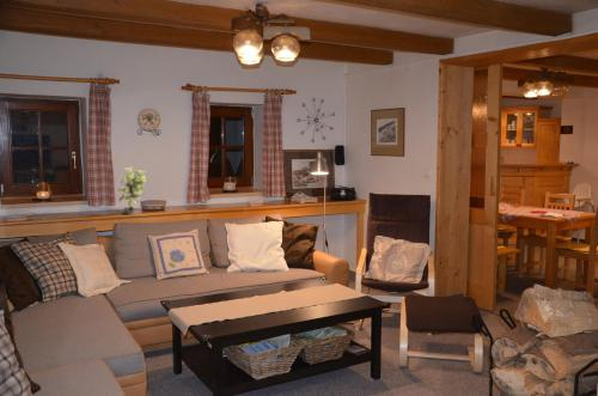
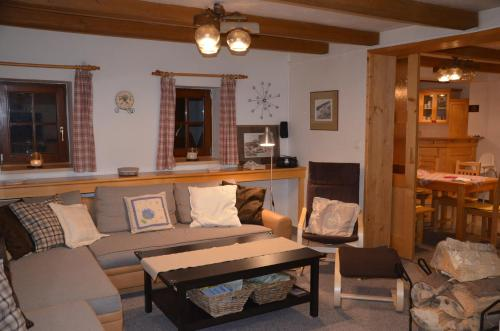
- potted plant (133, 190)
